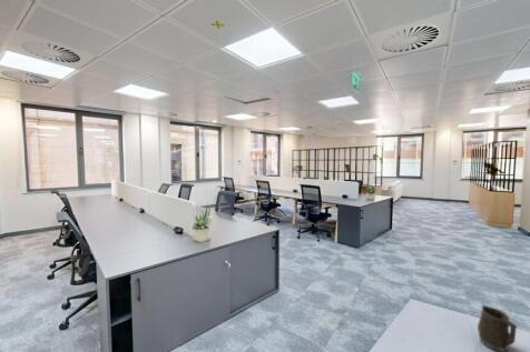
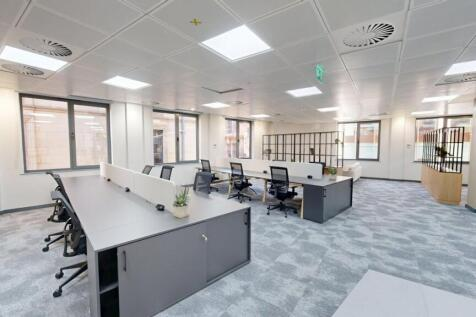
- mug (497, 330)
